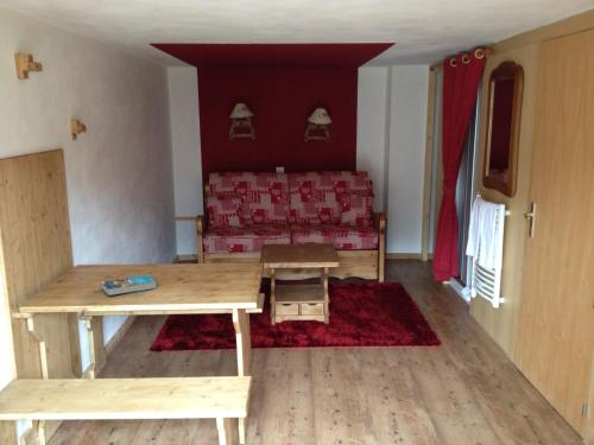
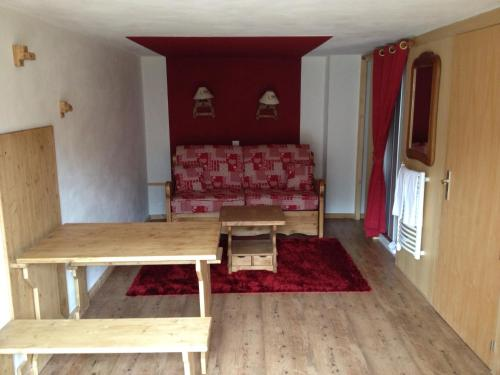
- book (128, 285)
